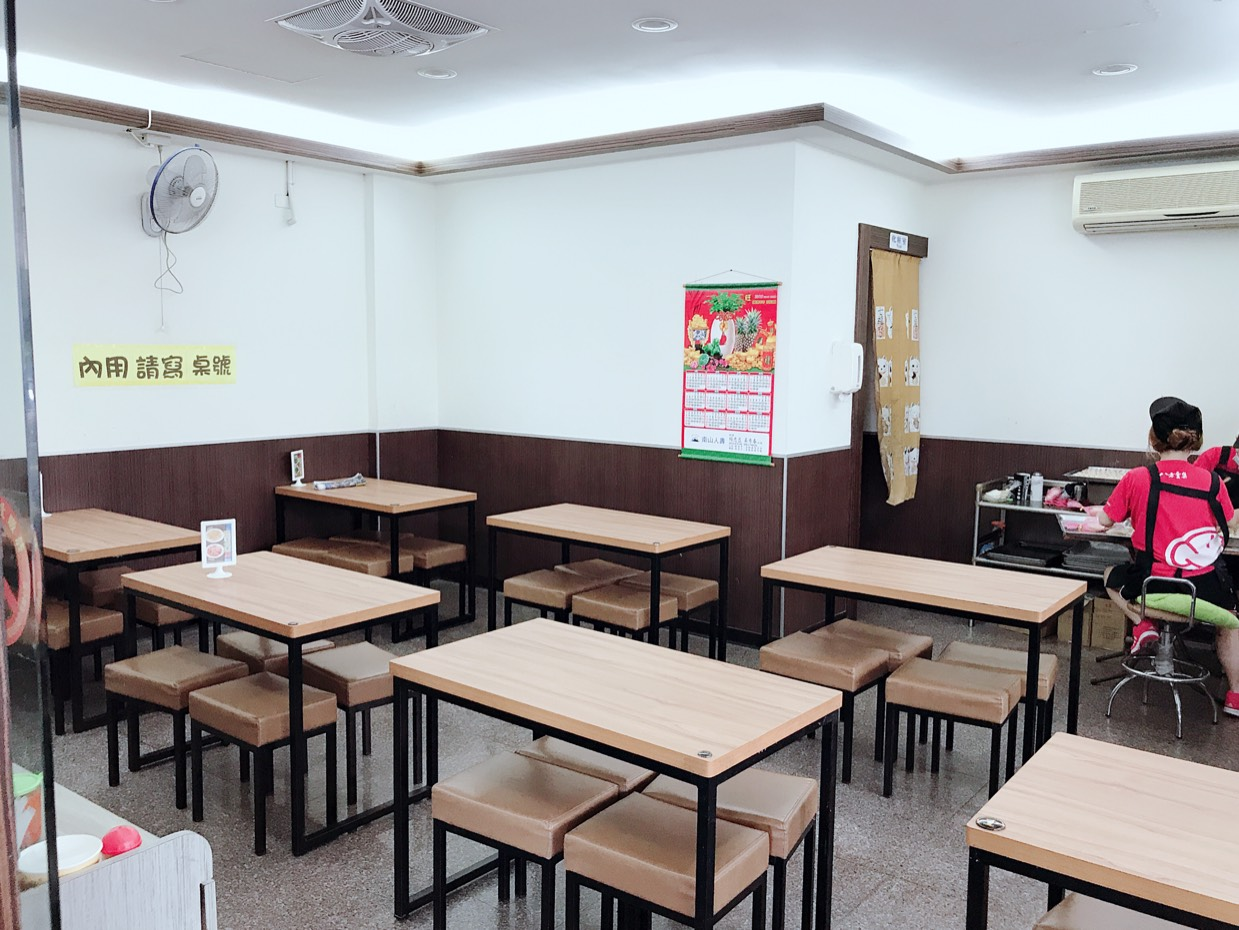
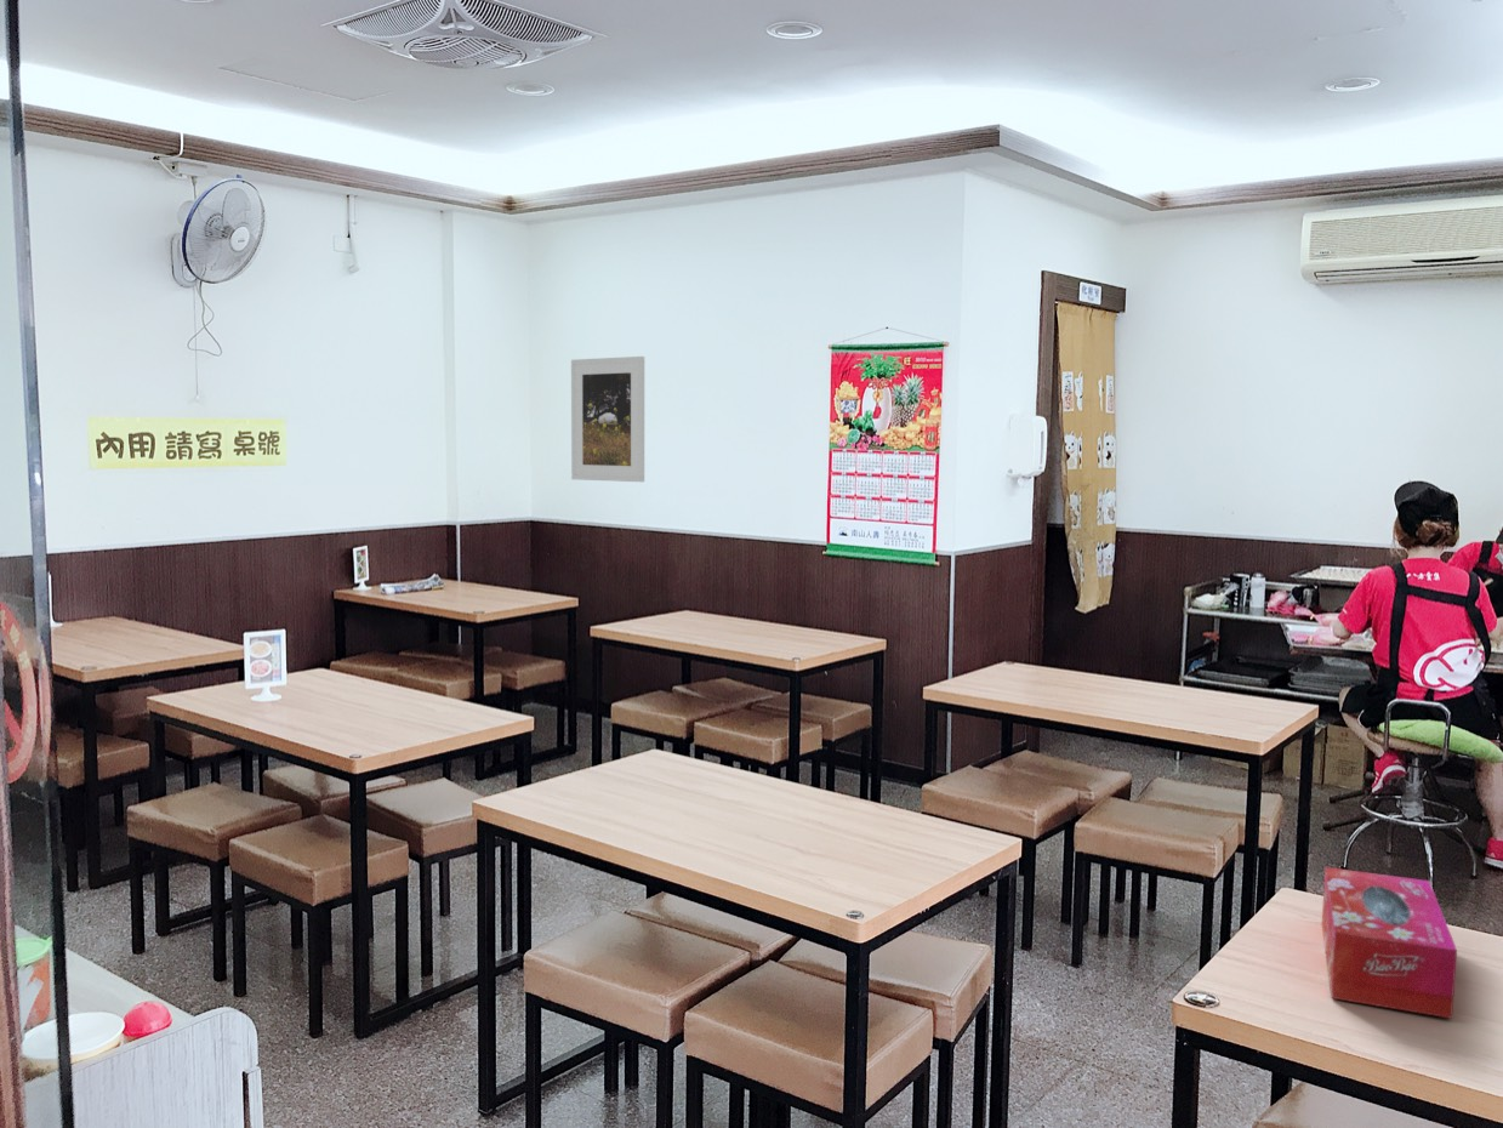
+ tissue box (1383, 936)
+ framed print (607, 420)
